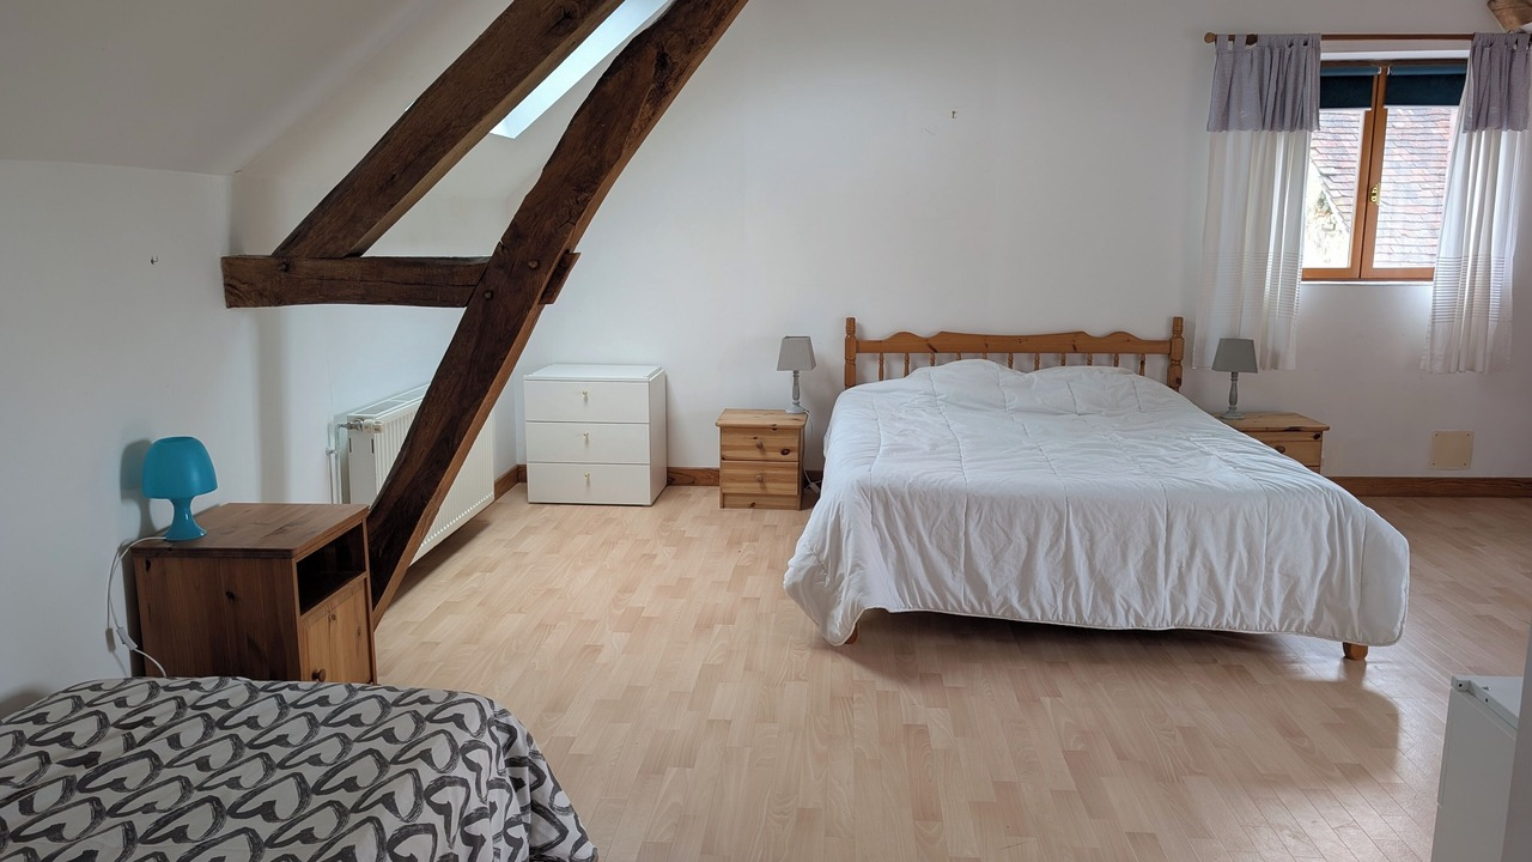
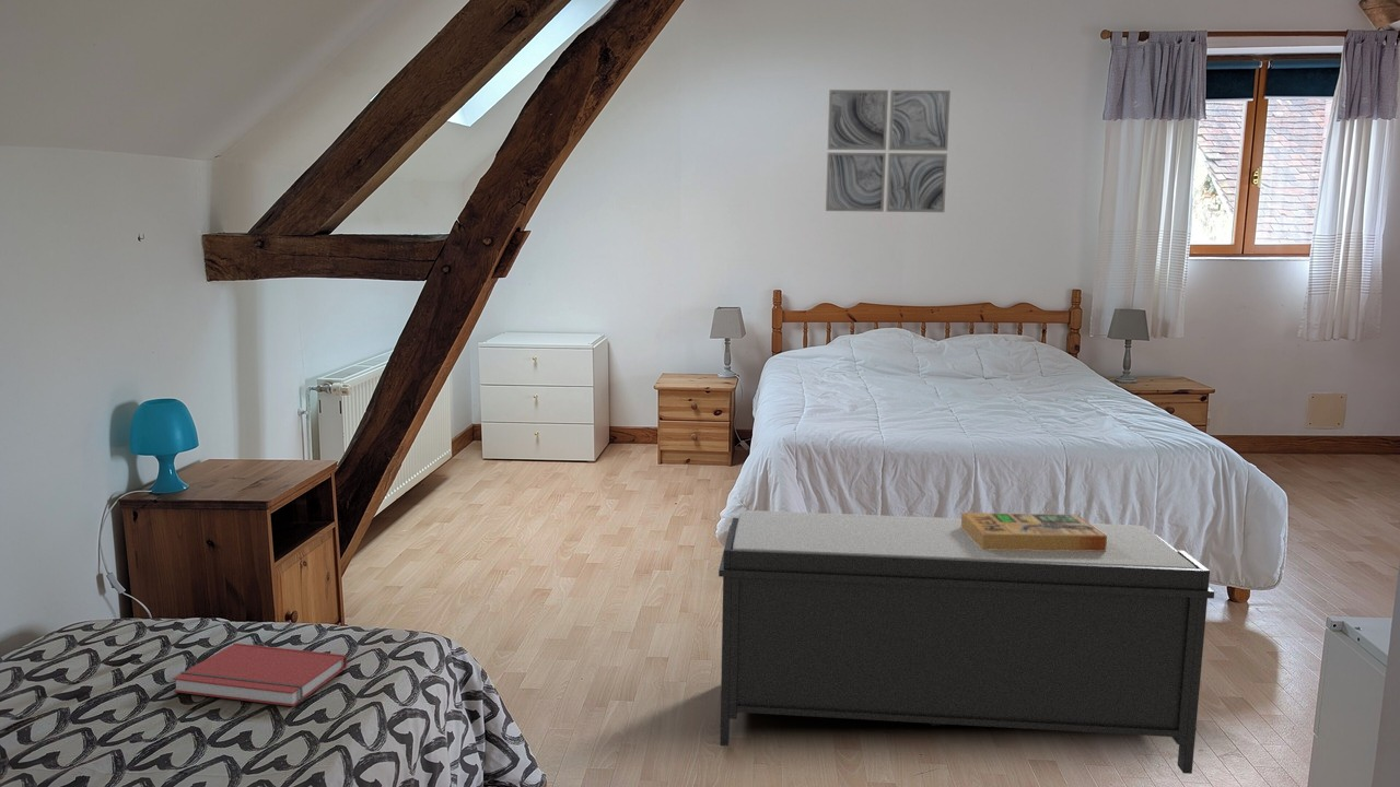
+ wall art (888, 153)
+ decorative box (1030, 530)
+ bench (944, 631)
+ book (262, 672)
